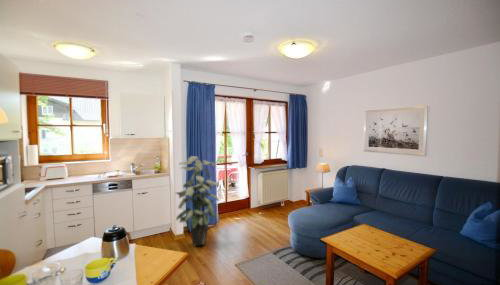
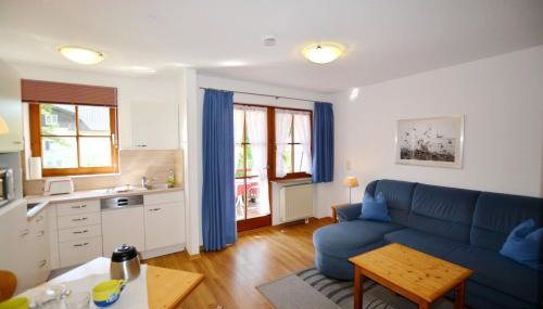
- indoor plant (196, 199)
